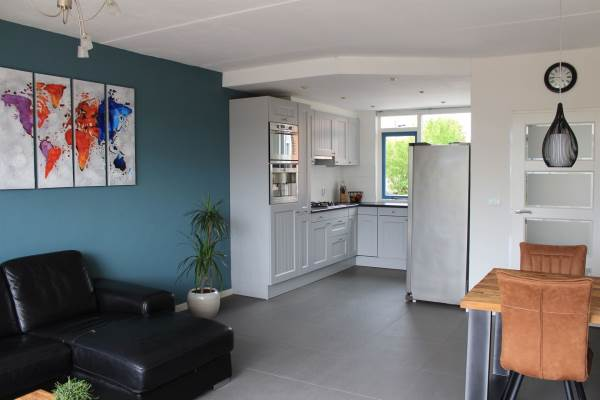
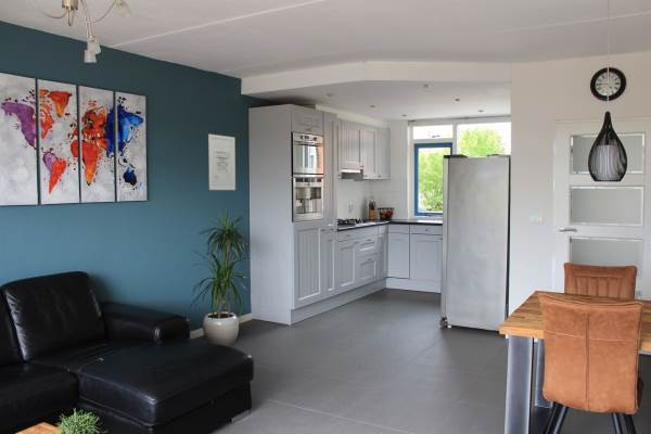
+ wall art (221, 163)
